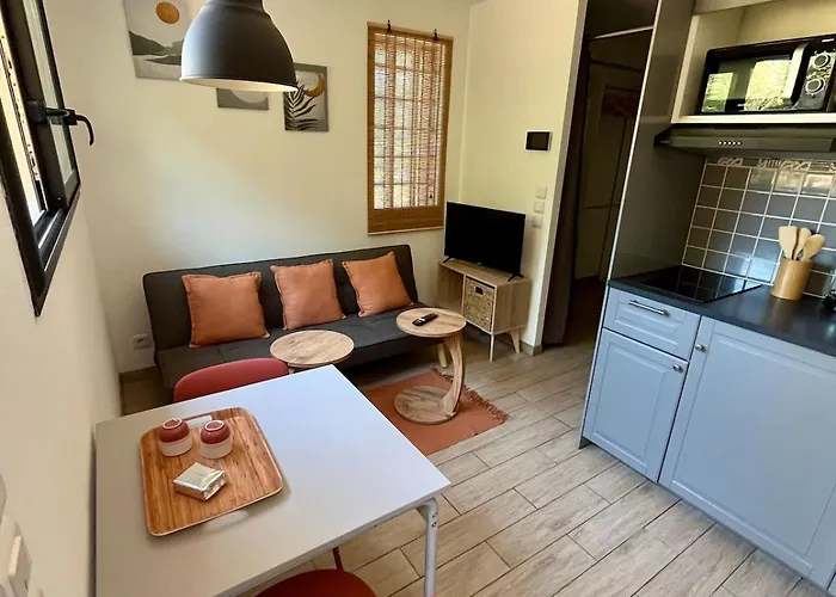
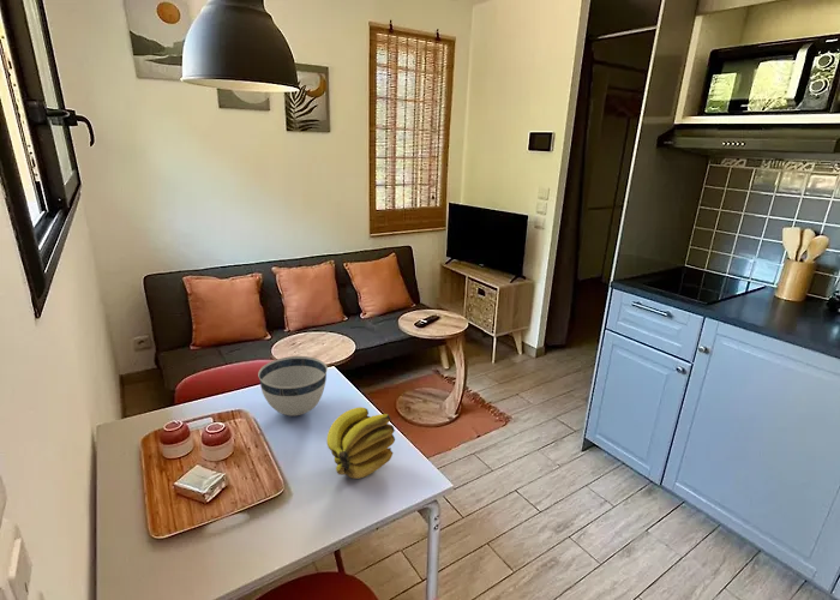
+ banana (360, 445)
+ bowl (294, 390)
